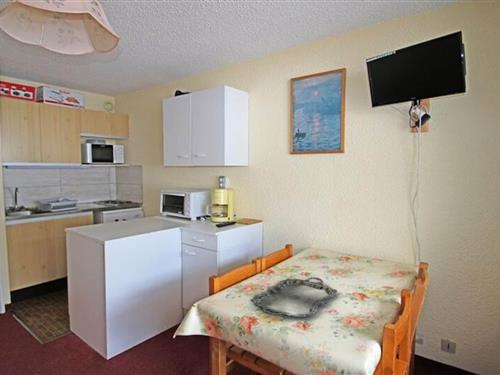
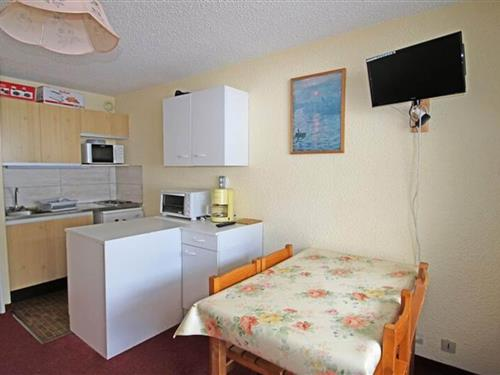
- serving tray (295, 295)
